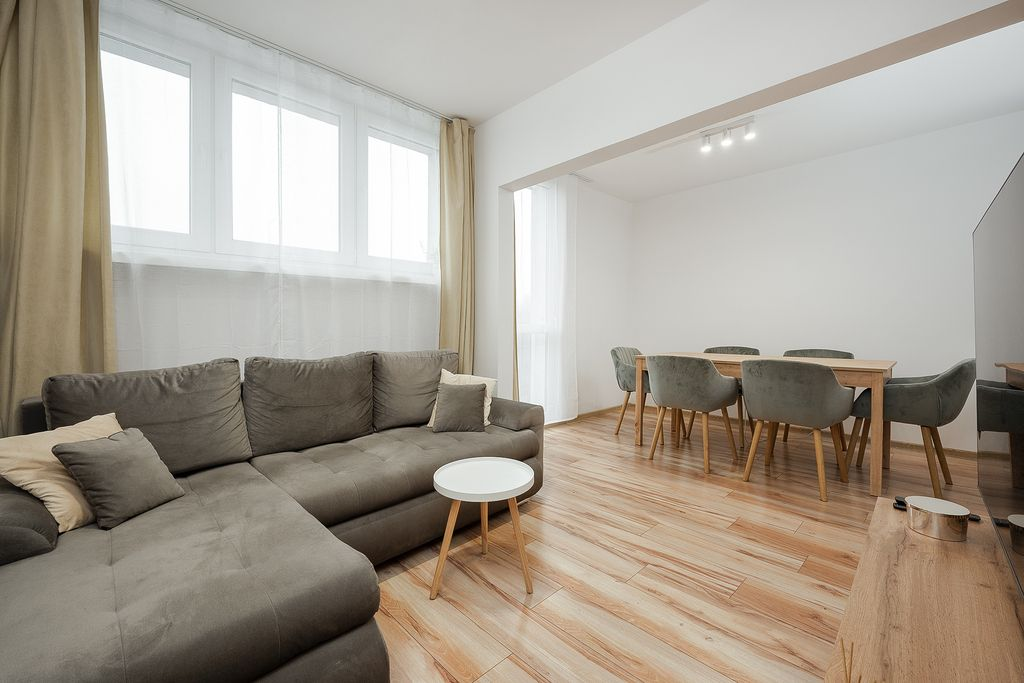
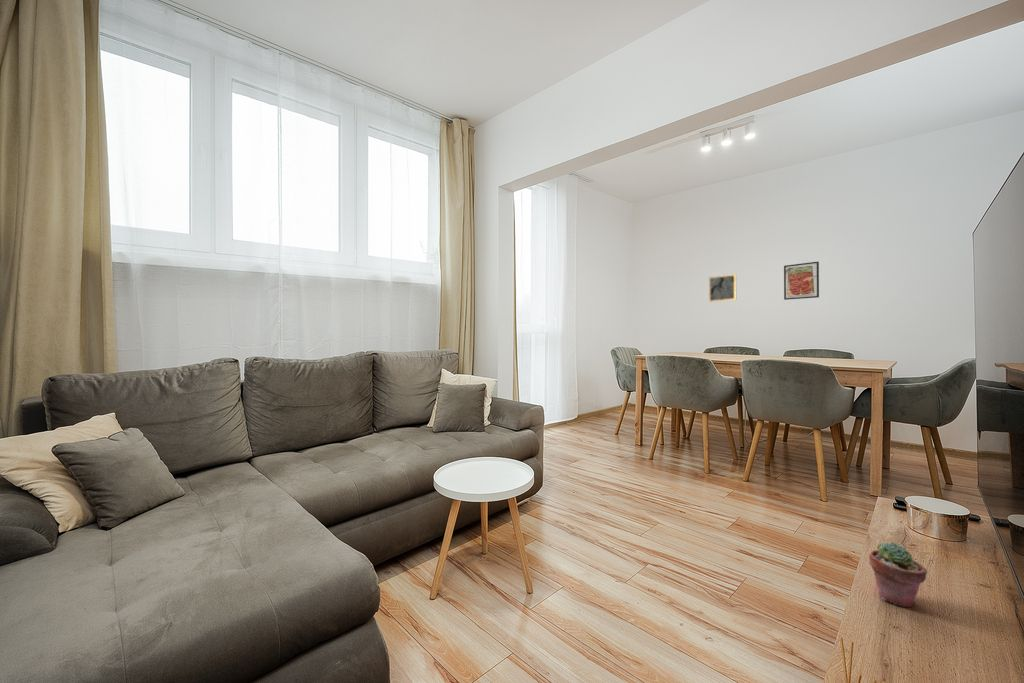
+ potted succulent (896, 571)
+ wall art (722, 288)
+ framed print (801, 281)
